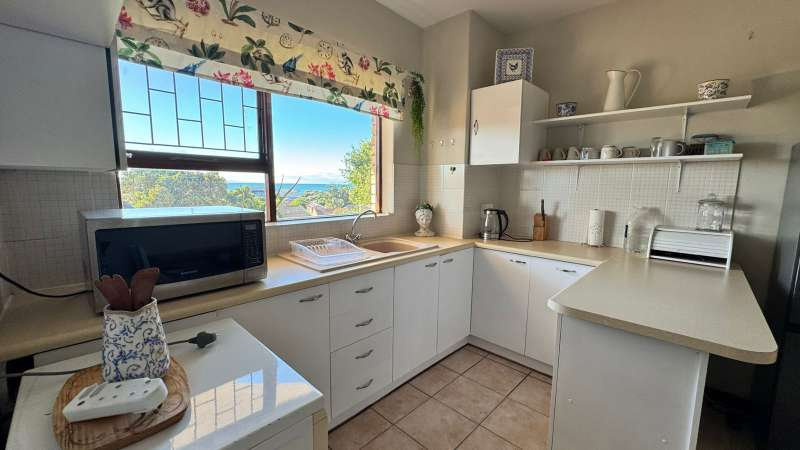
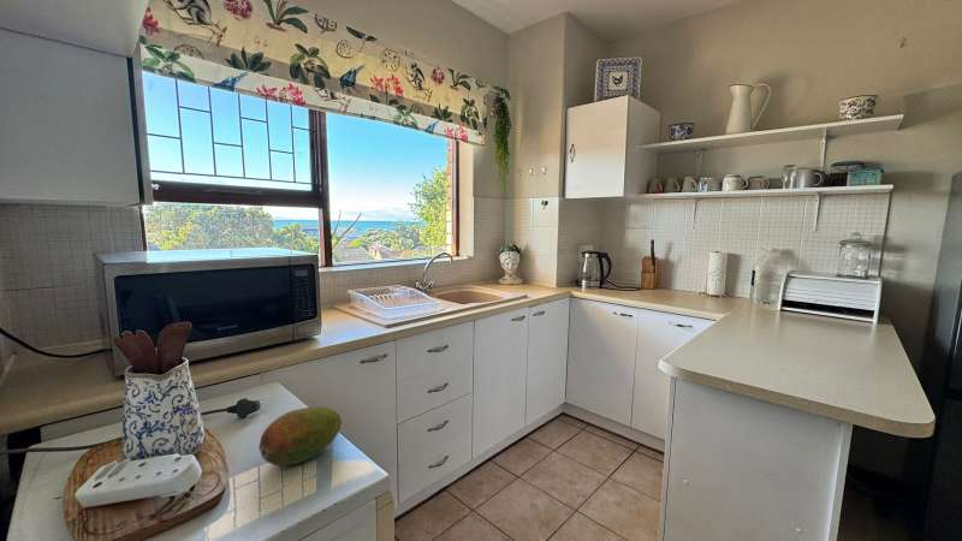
+ fruit (302, 433)
